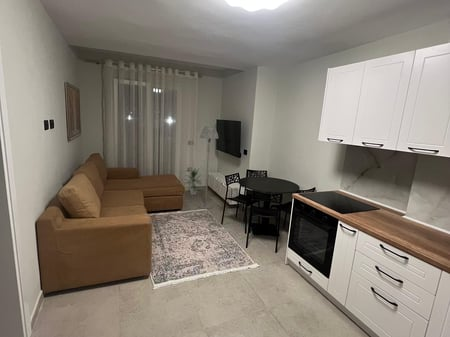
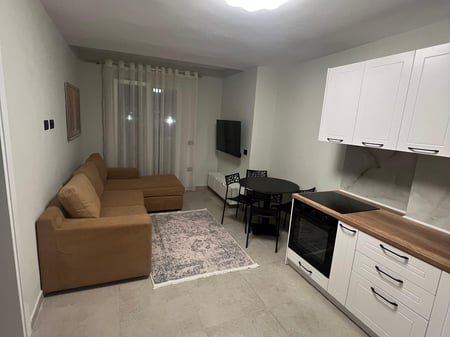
- indoor plant (193, 181)
- floor lamp (207, 167)
